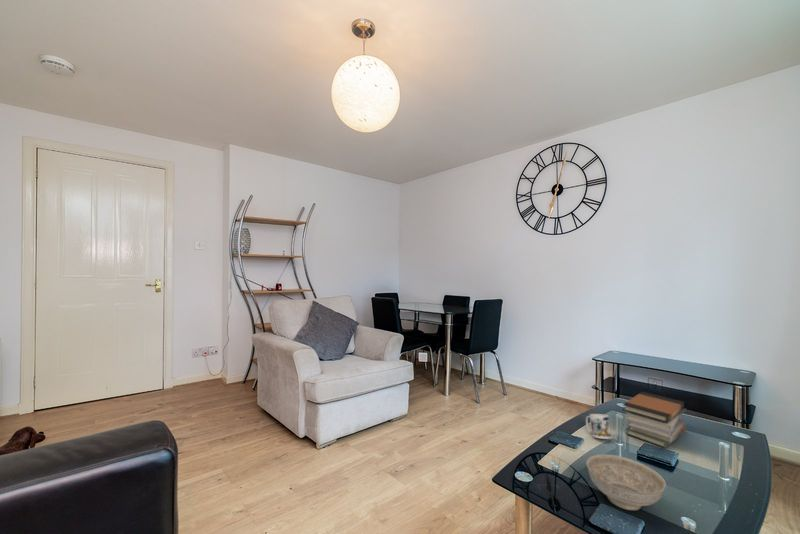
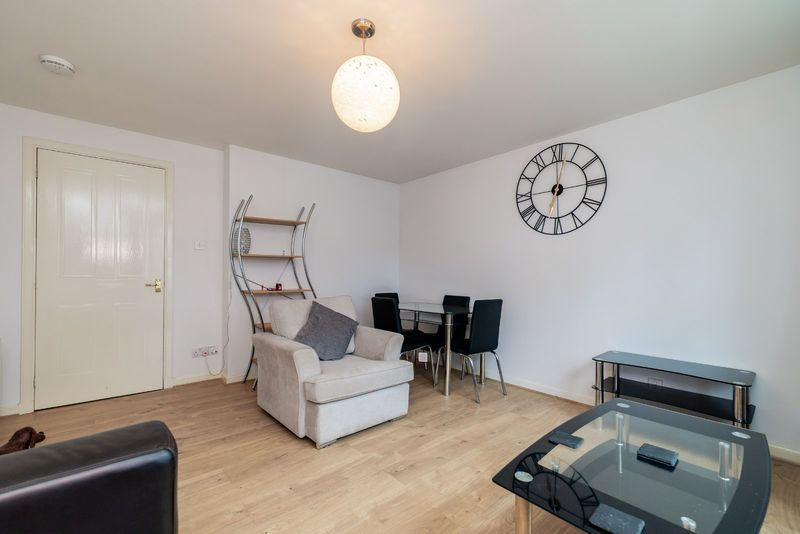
- decorative bowl (623, 485)
- book stack (654, 418)
- mug (597, 425)
